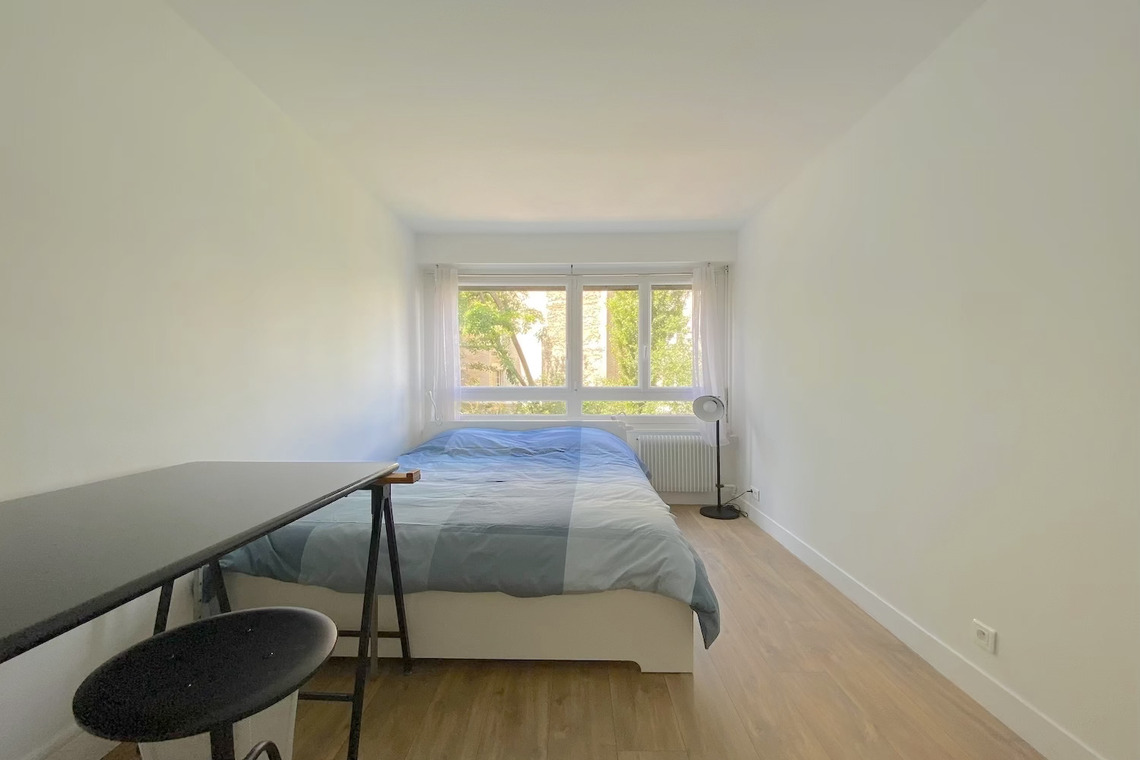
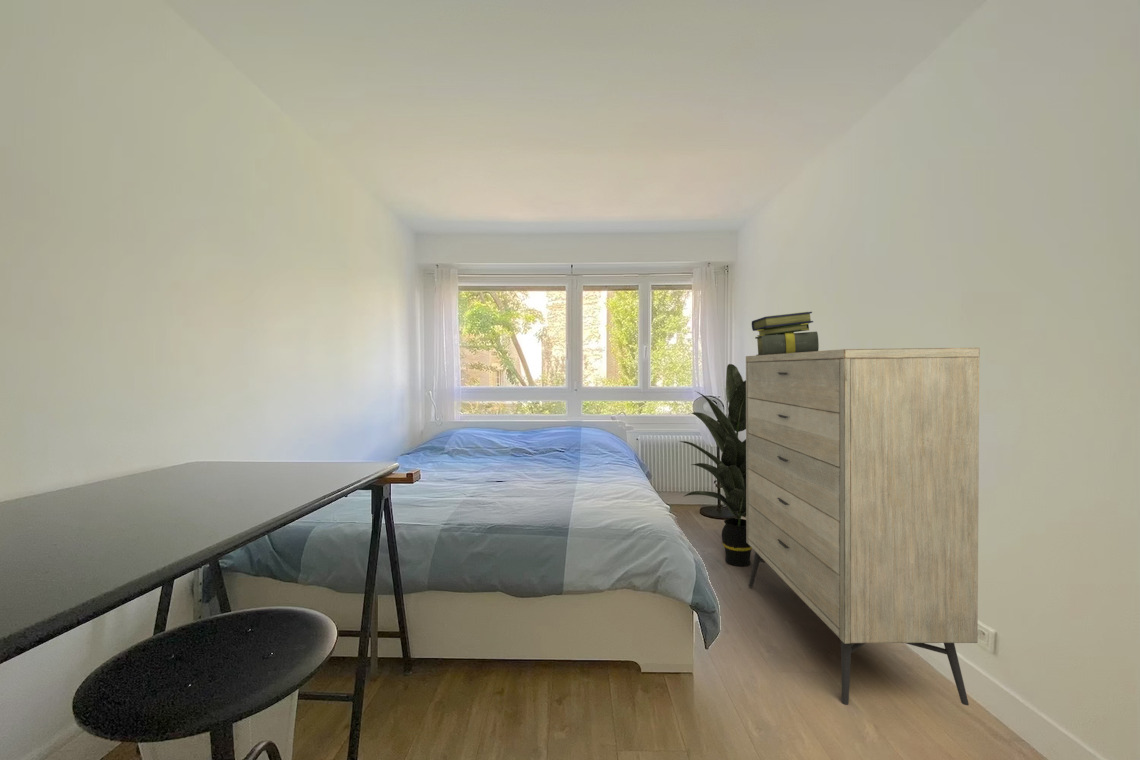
+ dresser (835, 493)
+ stack of books (783, 334)
+ indoor plant (740, 462)
